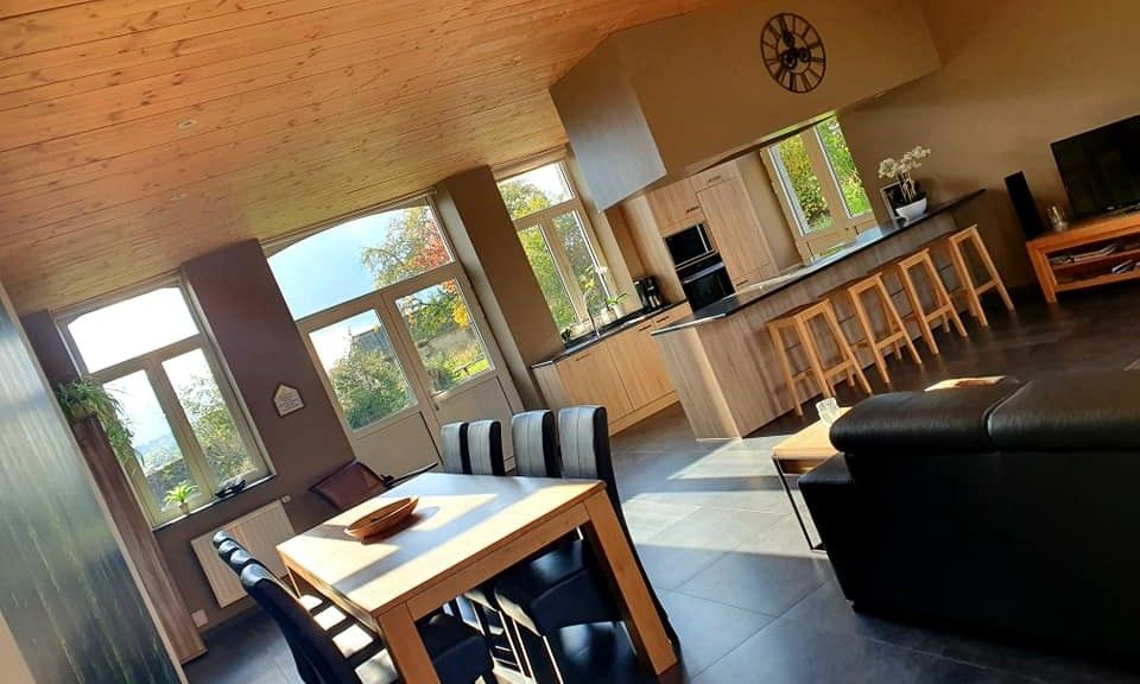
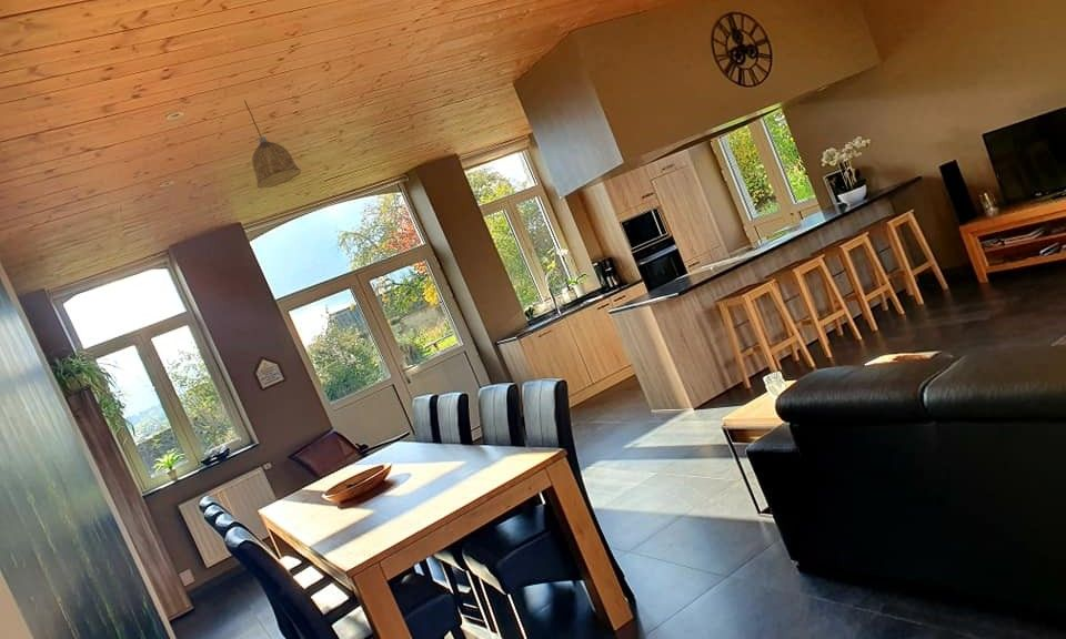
+ pendant lamp (262, 140)
